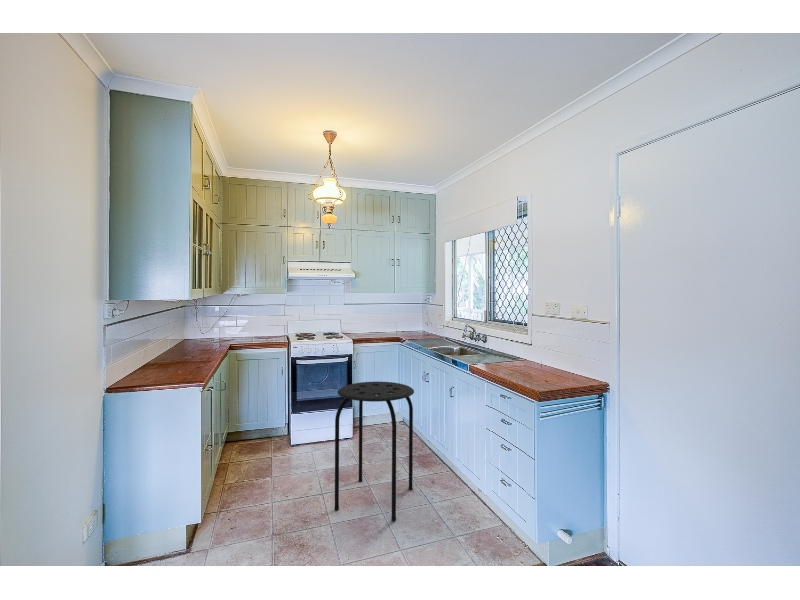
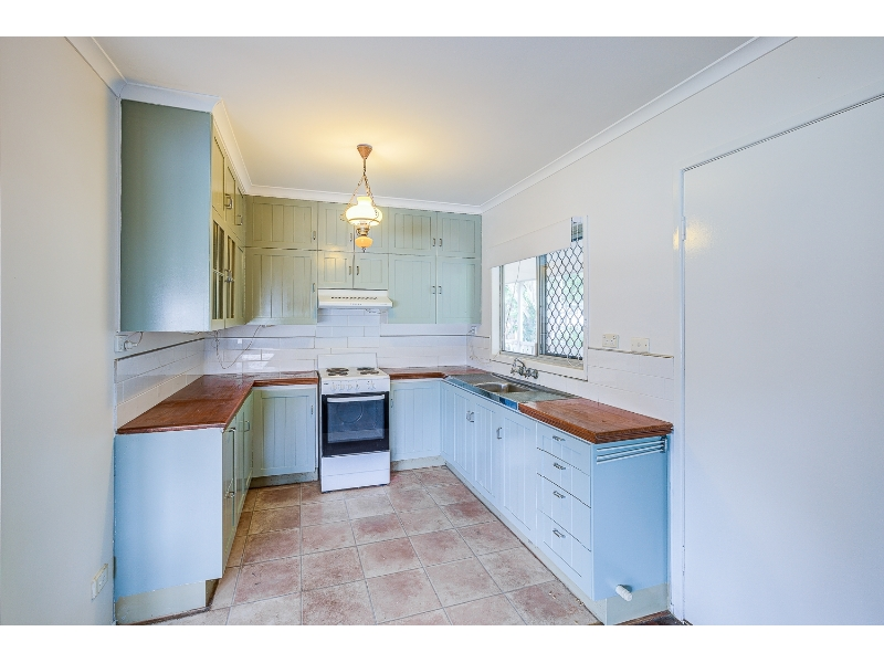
- stool (361, 443)
